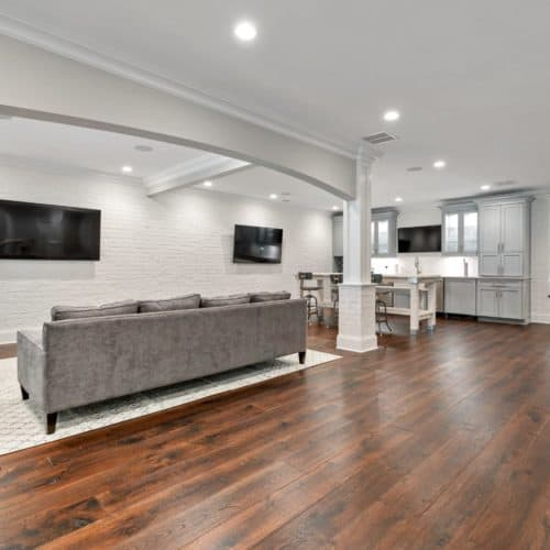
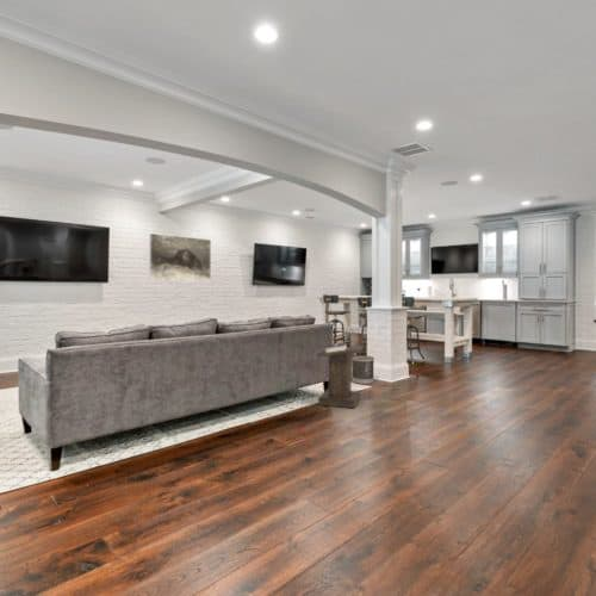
+ wastebasket (362, 370)
+ lectern (340, 372)
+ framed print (181, 259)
